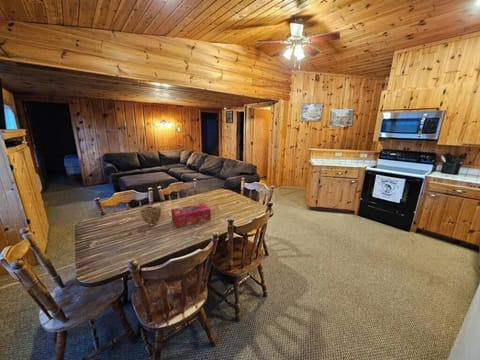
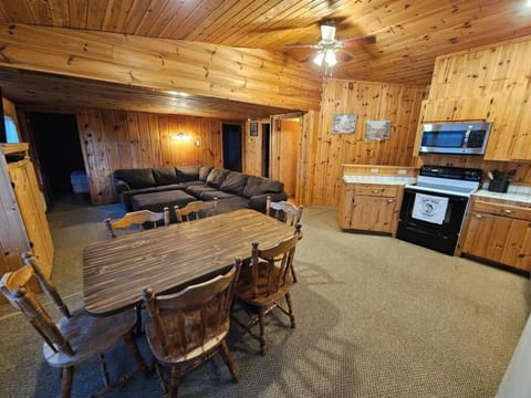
- tissue box (191, 214)
- decorative bowl (151, 217)
